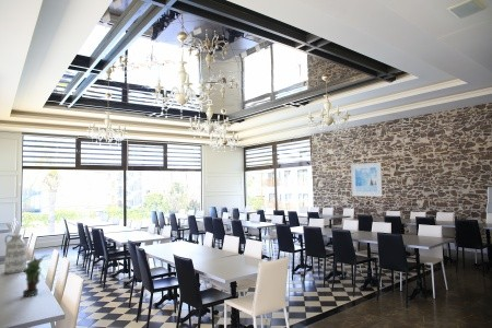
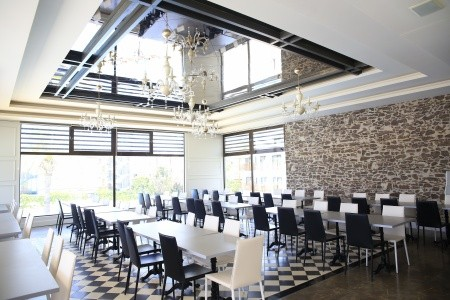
- potted plant (34, 274)
- vase (14, 253)
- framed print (365, 179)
